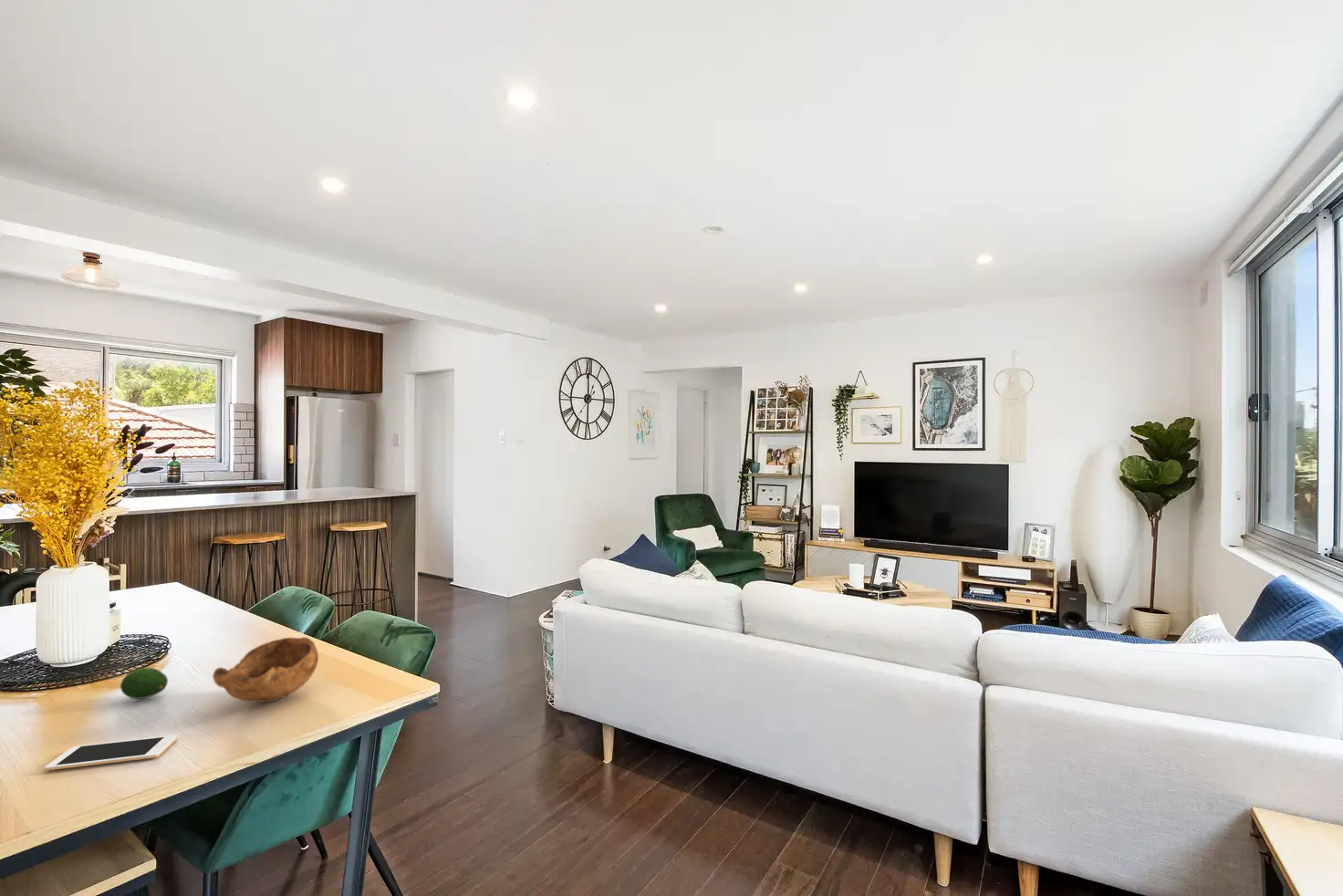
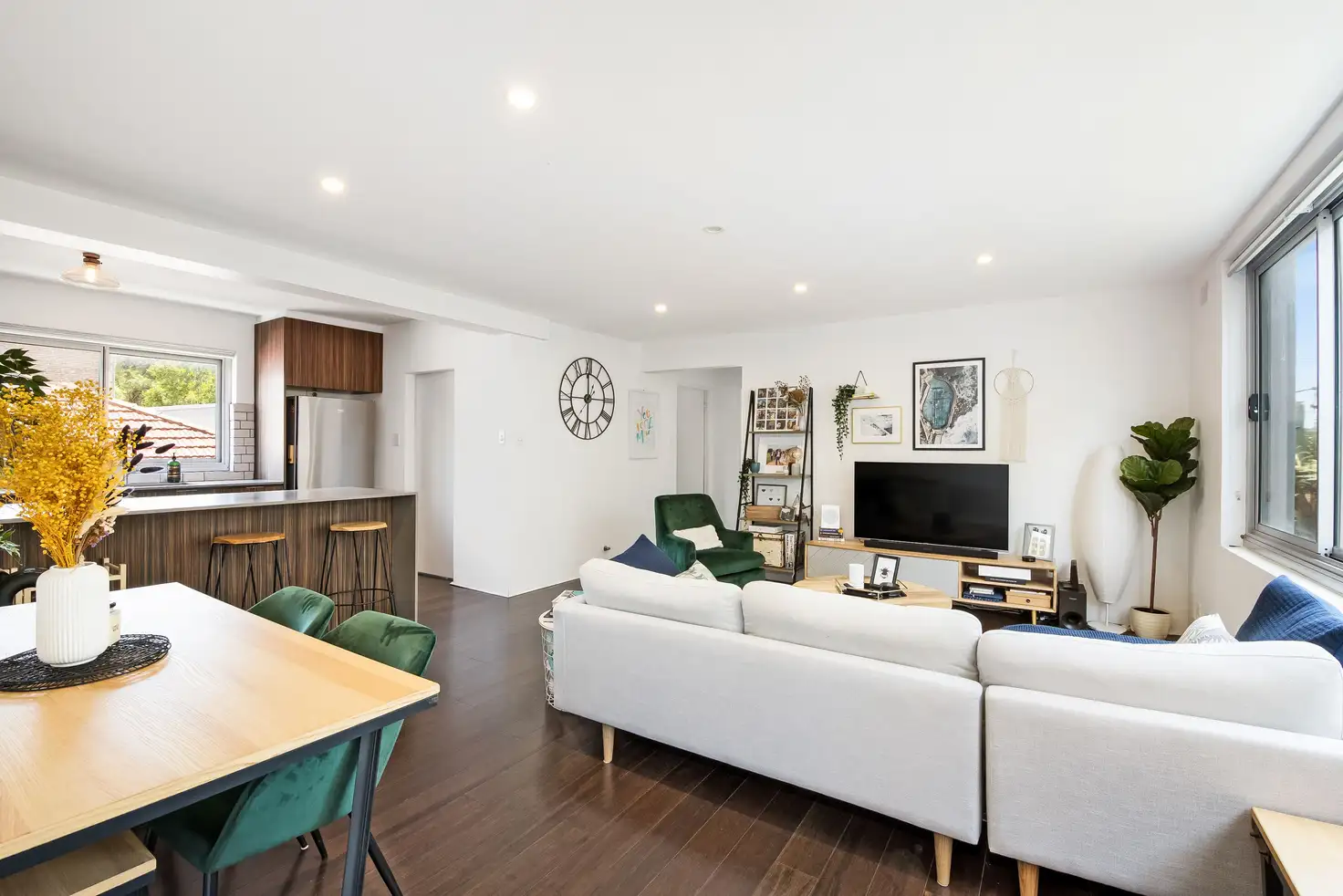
- fruit (144, 682)
- bowl (268, 674)
- cell phone (114, 752)
